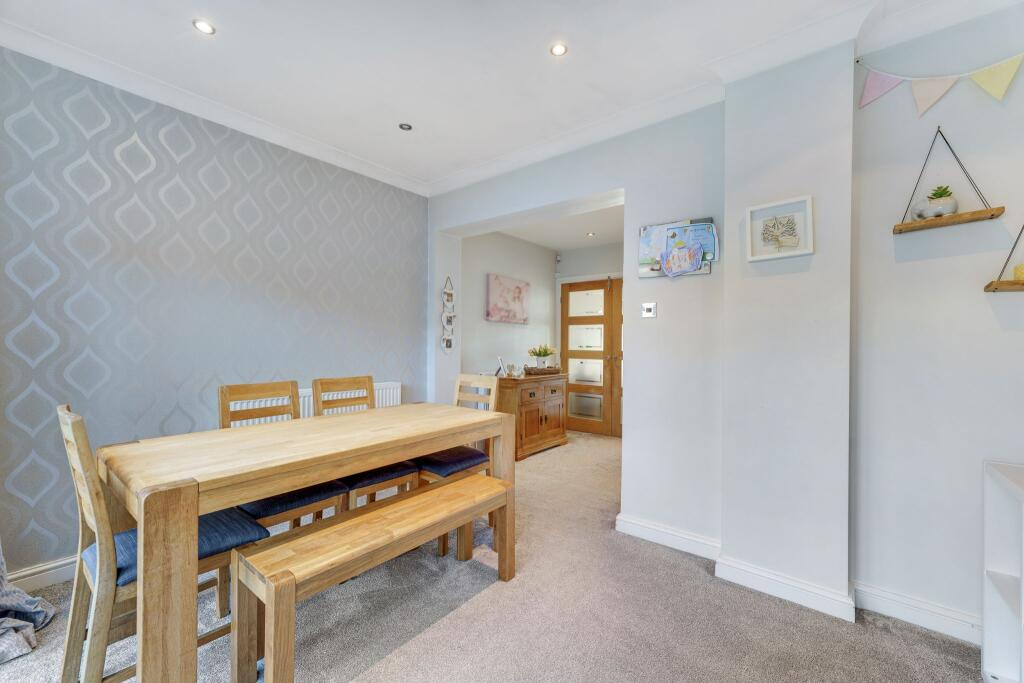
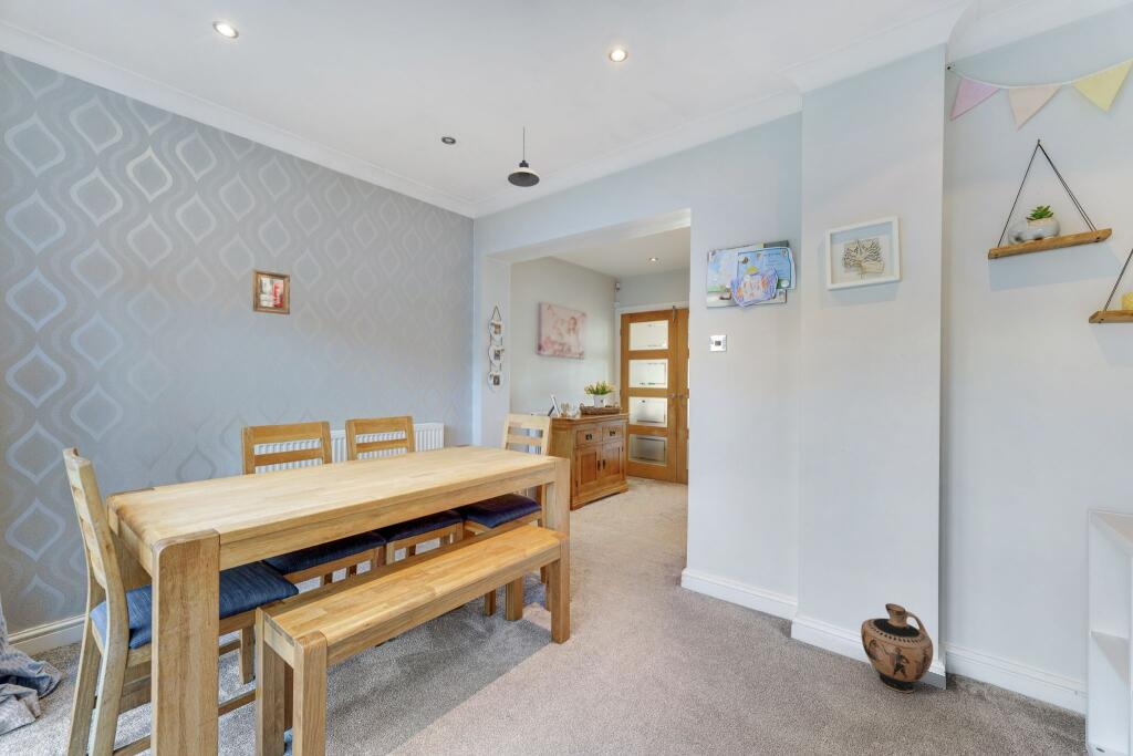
+ ceramic jug (895, 644)
+ picture frame (271, 292)
+ pendant light (523, 154)
